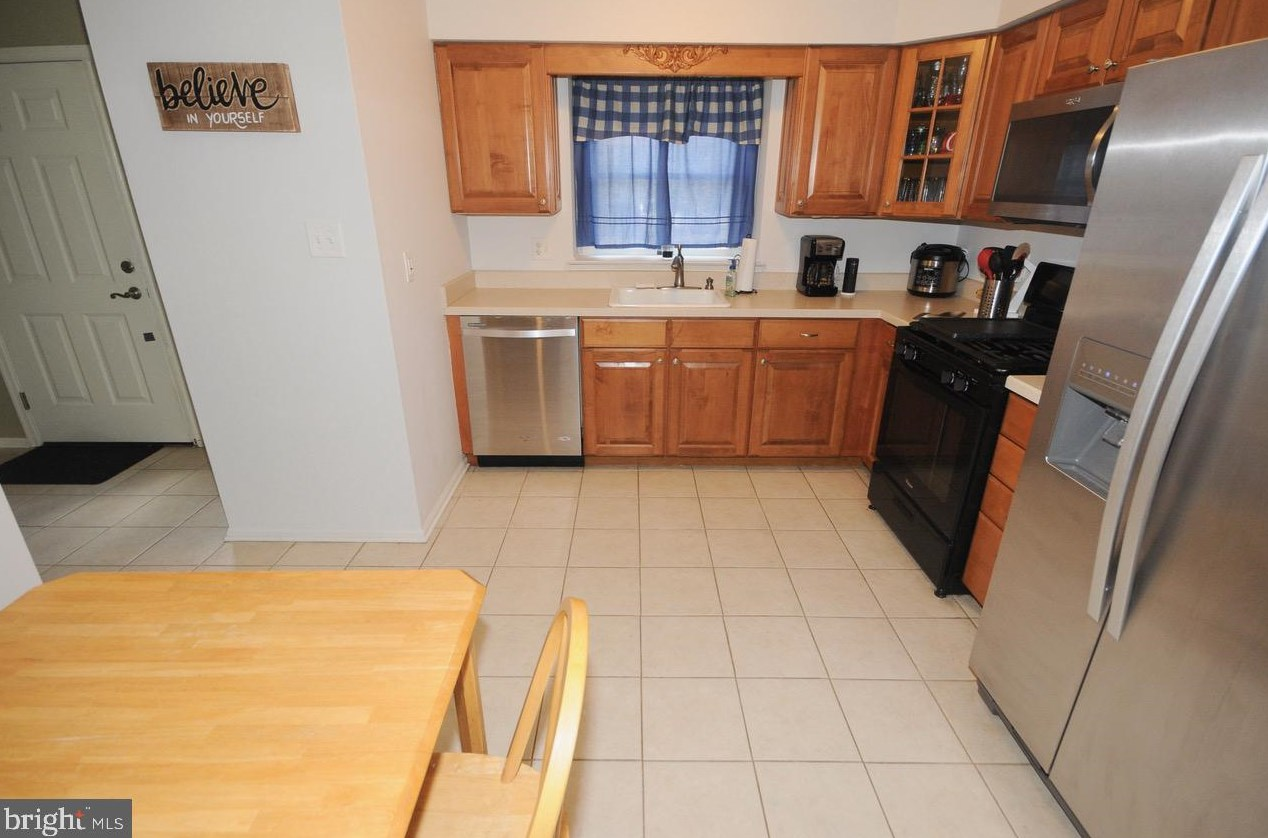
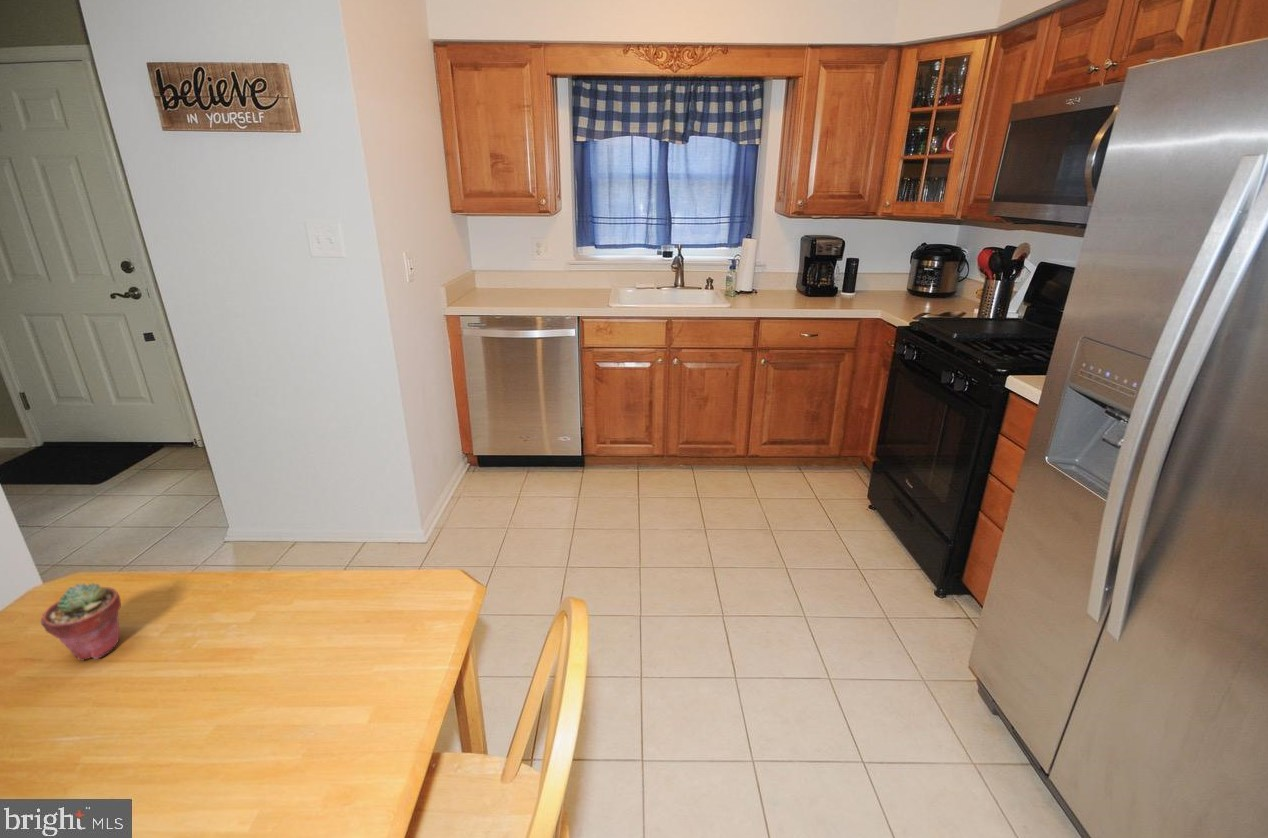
+ potted succulent (85, 617)
